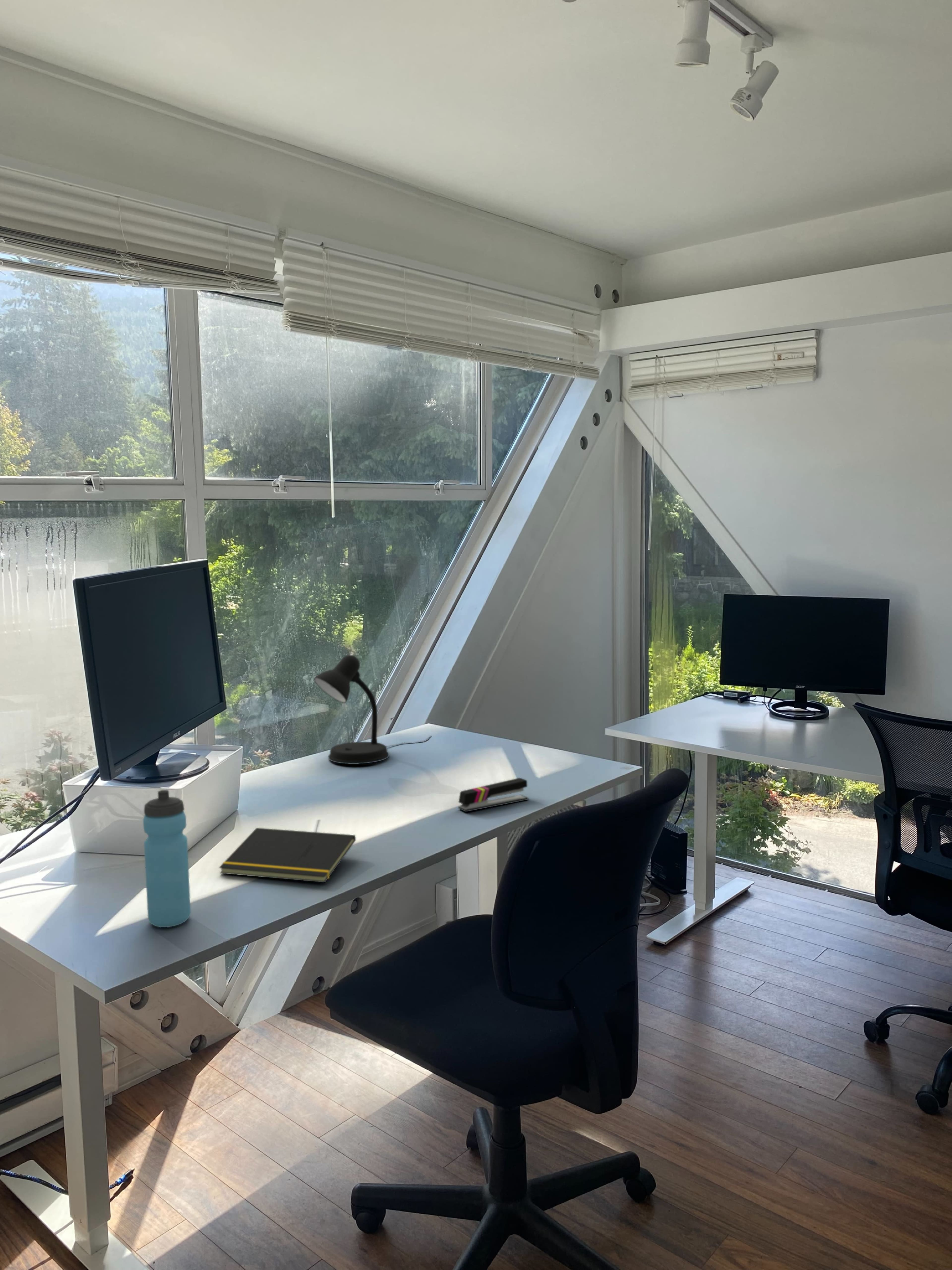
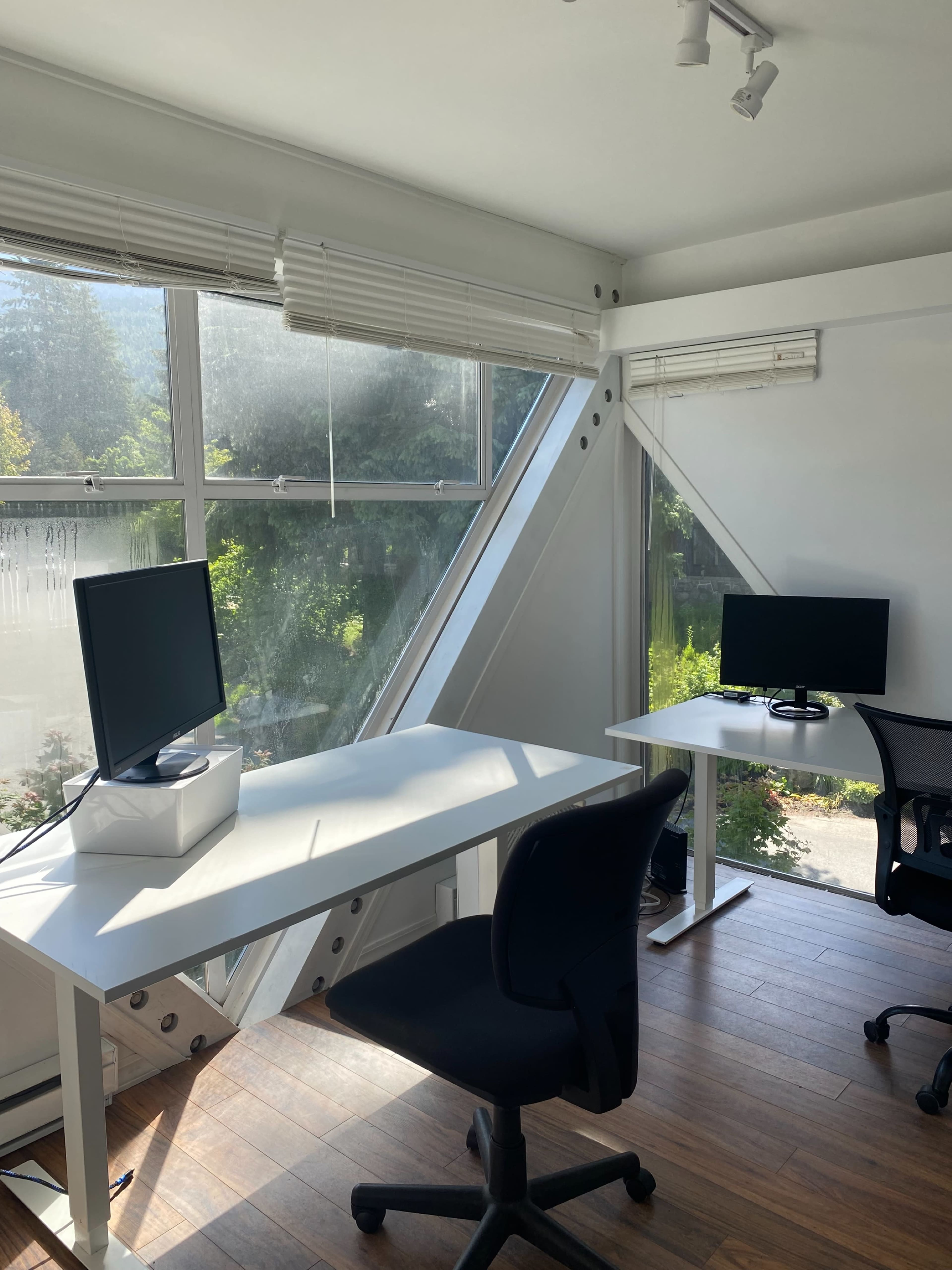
- water bottle (166, 856)
- notepad (289, 854)
- stapler (494, 794)
- desk lamp (376, 703)
